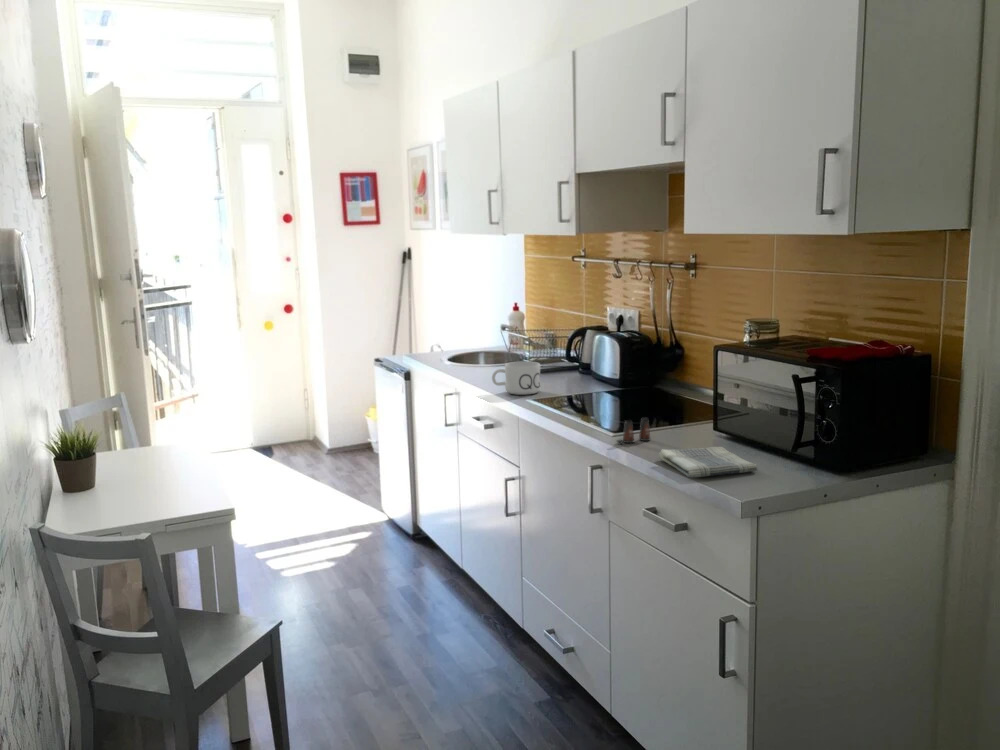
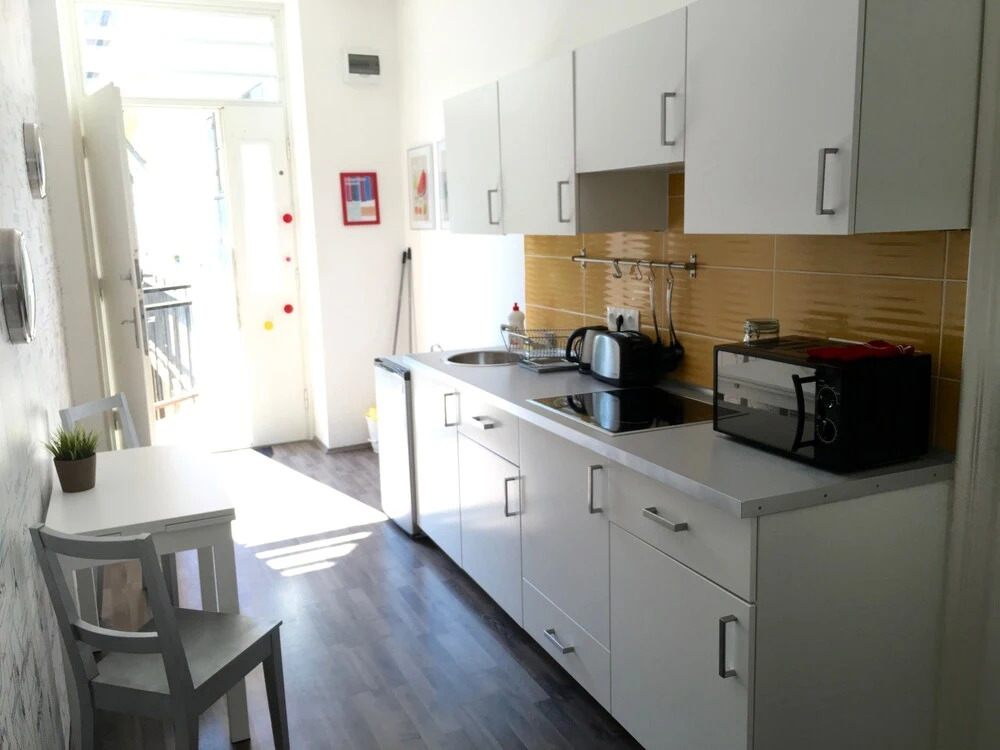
- salt shaker (632, 430)
- dish towel (705, 459)
- mug (516, 378)
